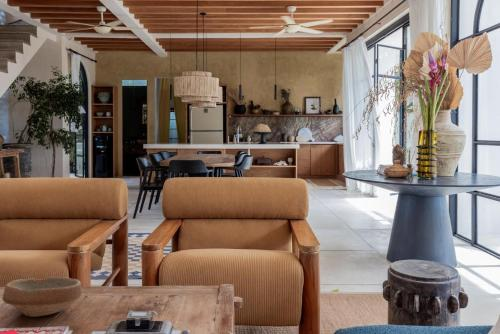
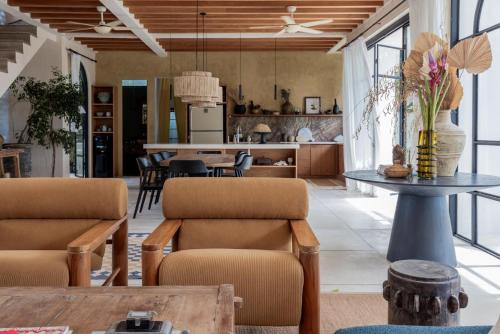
- bowl (43, 295)
